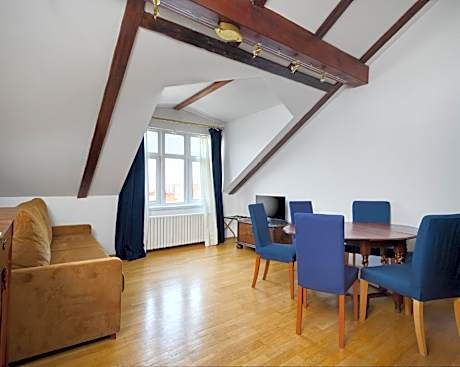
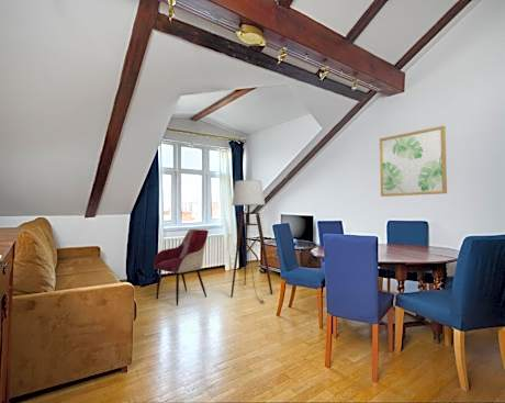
+ wall art (409, 164)
+ floor lamp (249, 237)
+ armchair (182, 264)
